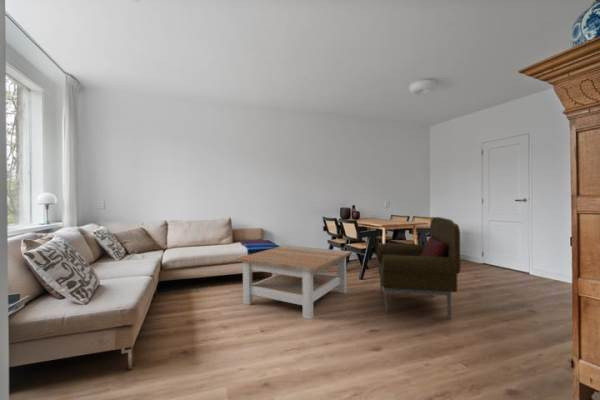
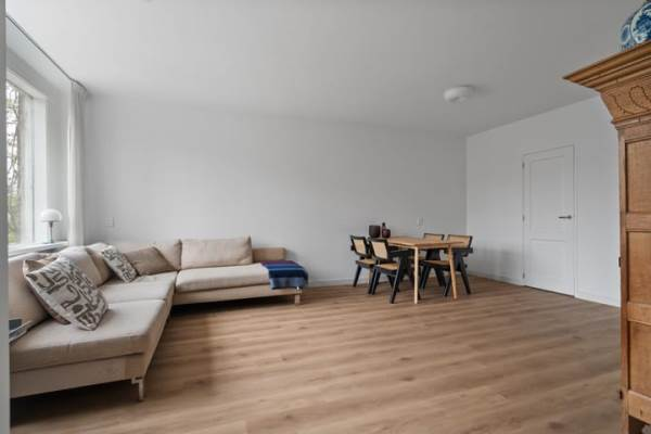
- armchair (412, 261)
- coffee table (297, 275)
